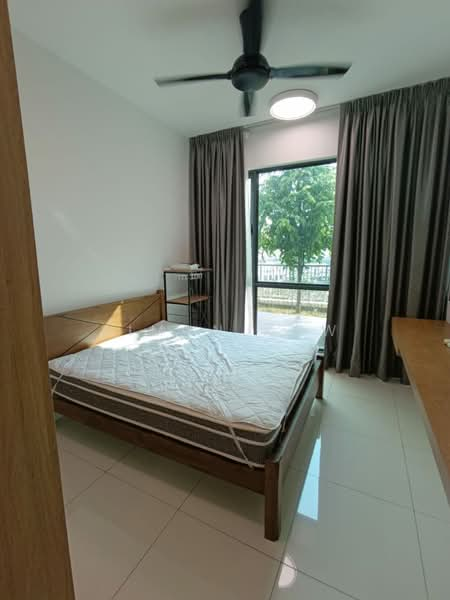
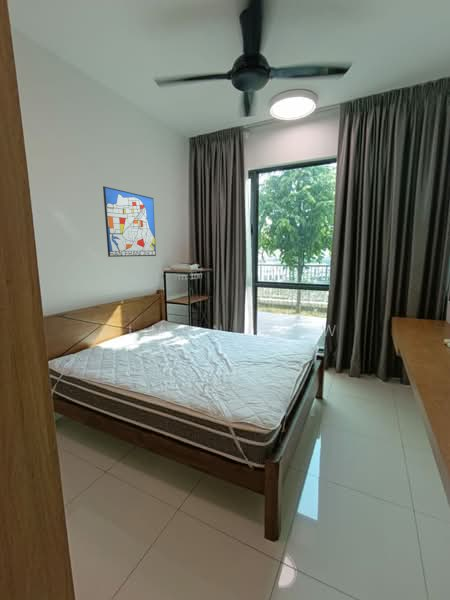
+ wall art (132, 225)
